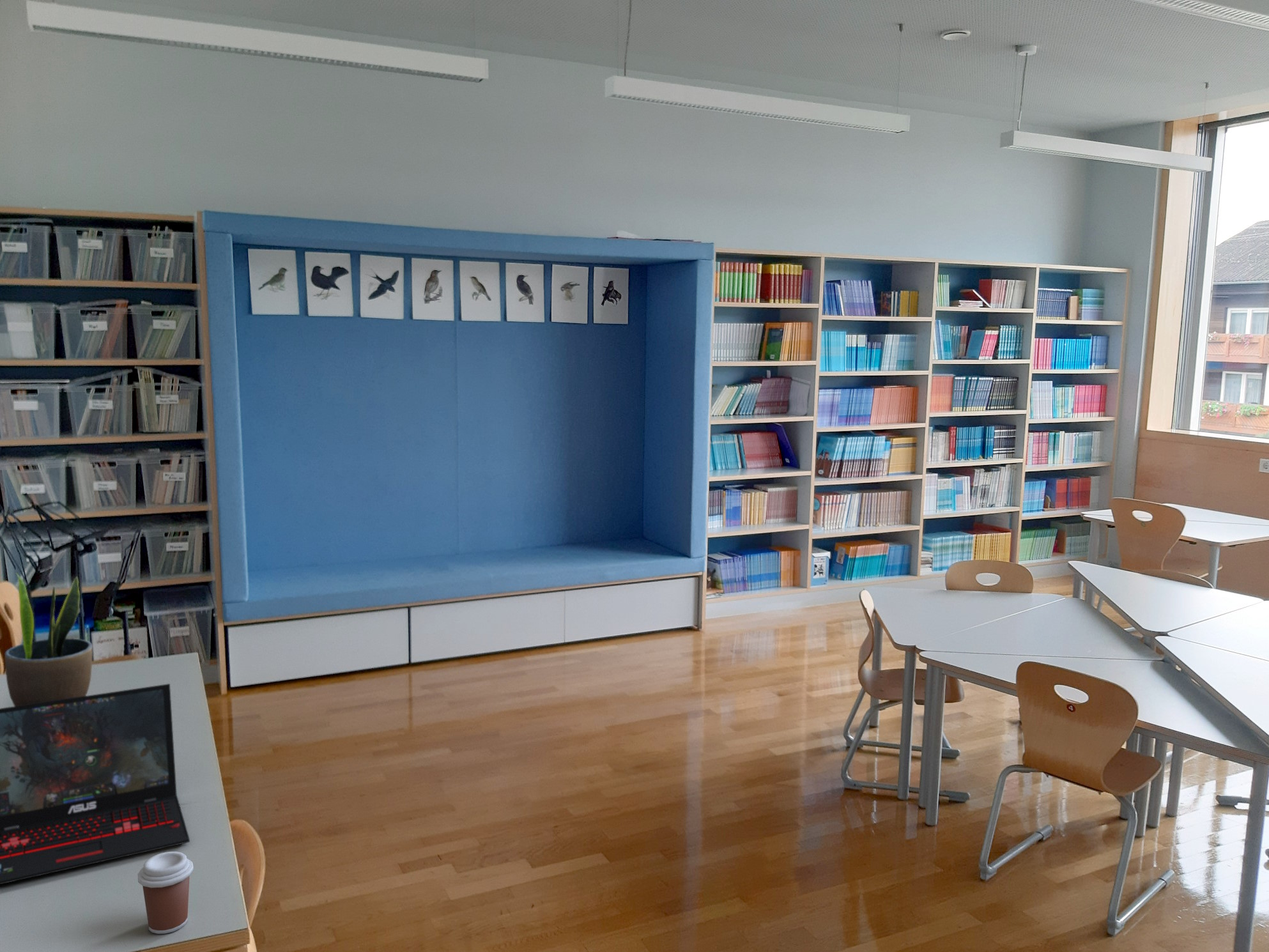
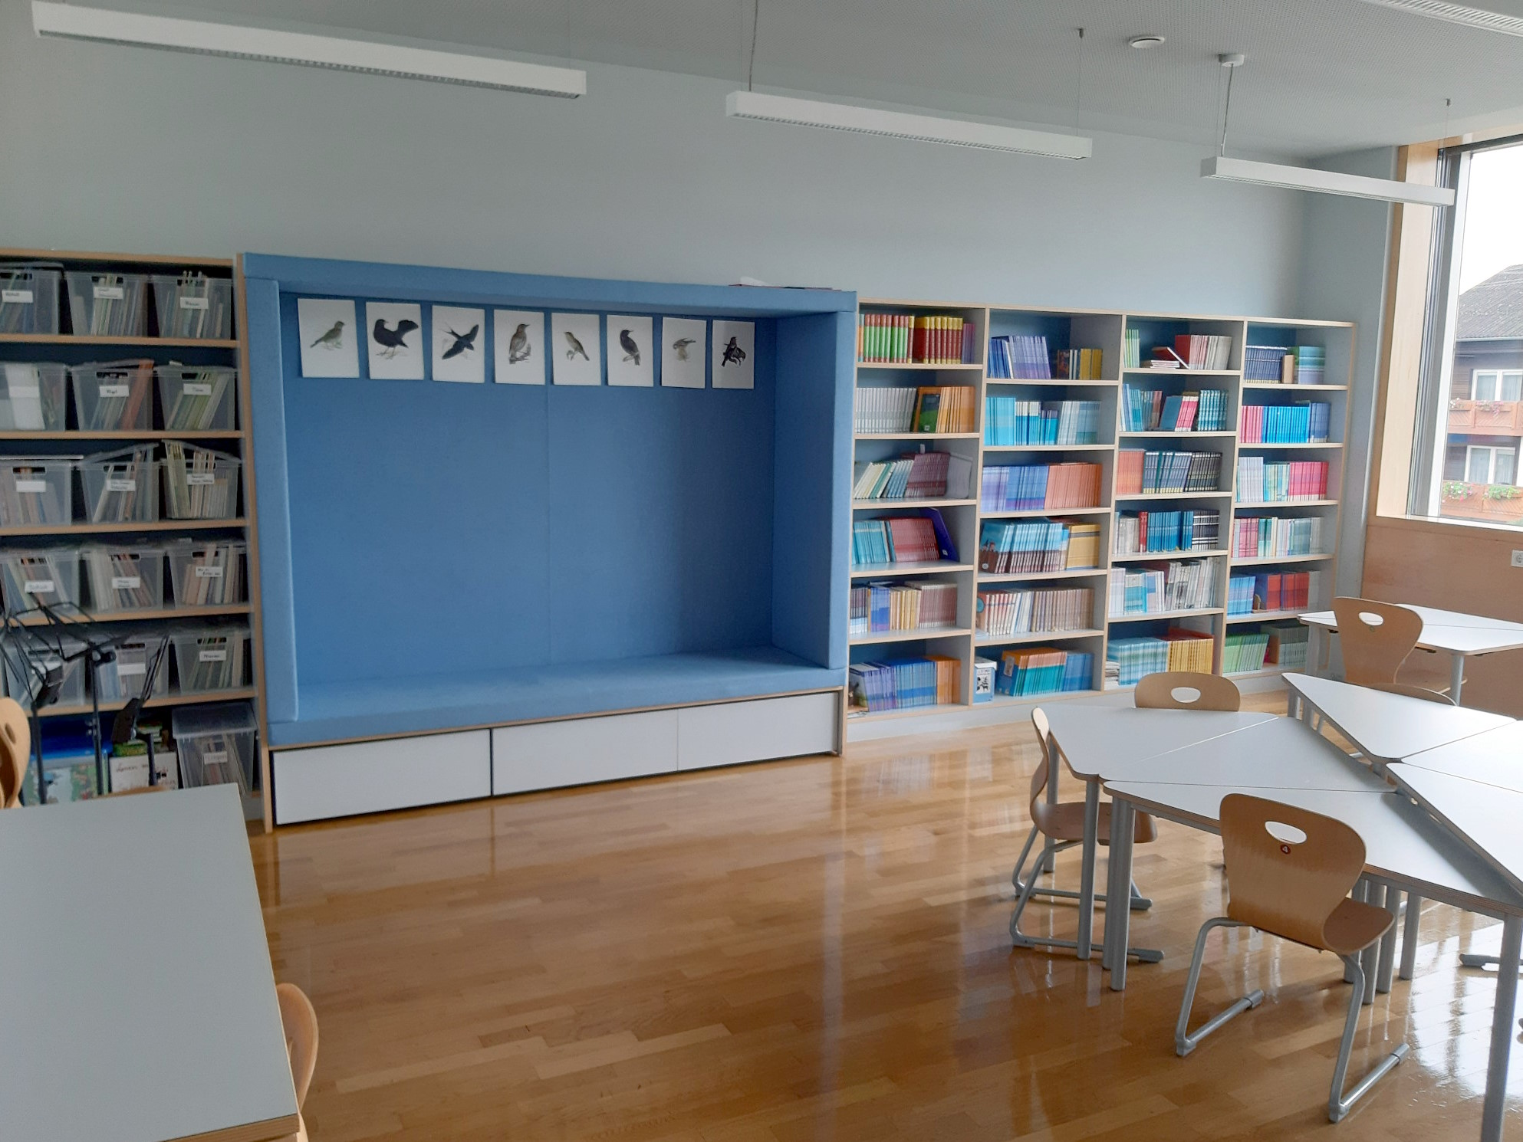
- laptop (79, 779)
- potted plant (49, 645)
- coffee cup (166, 892)
